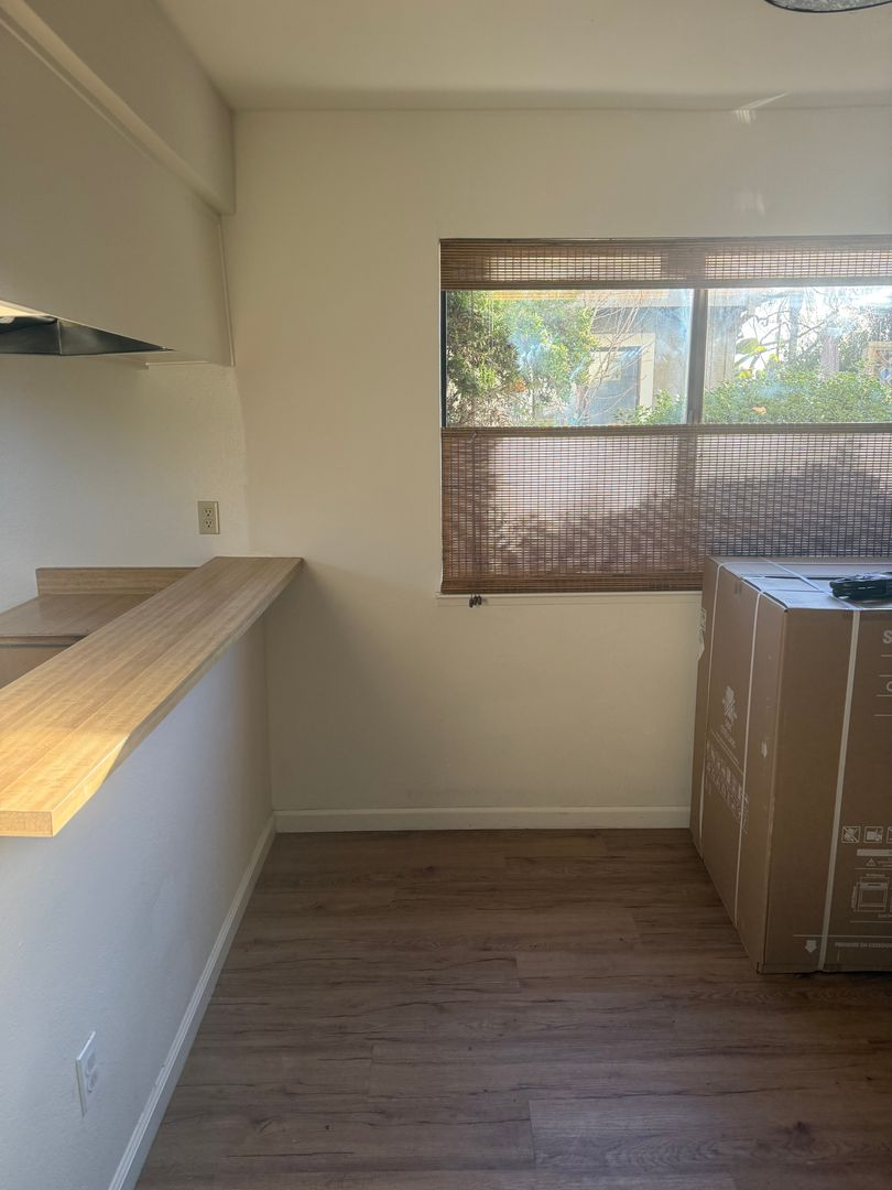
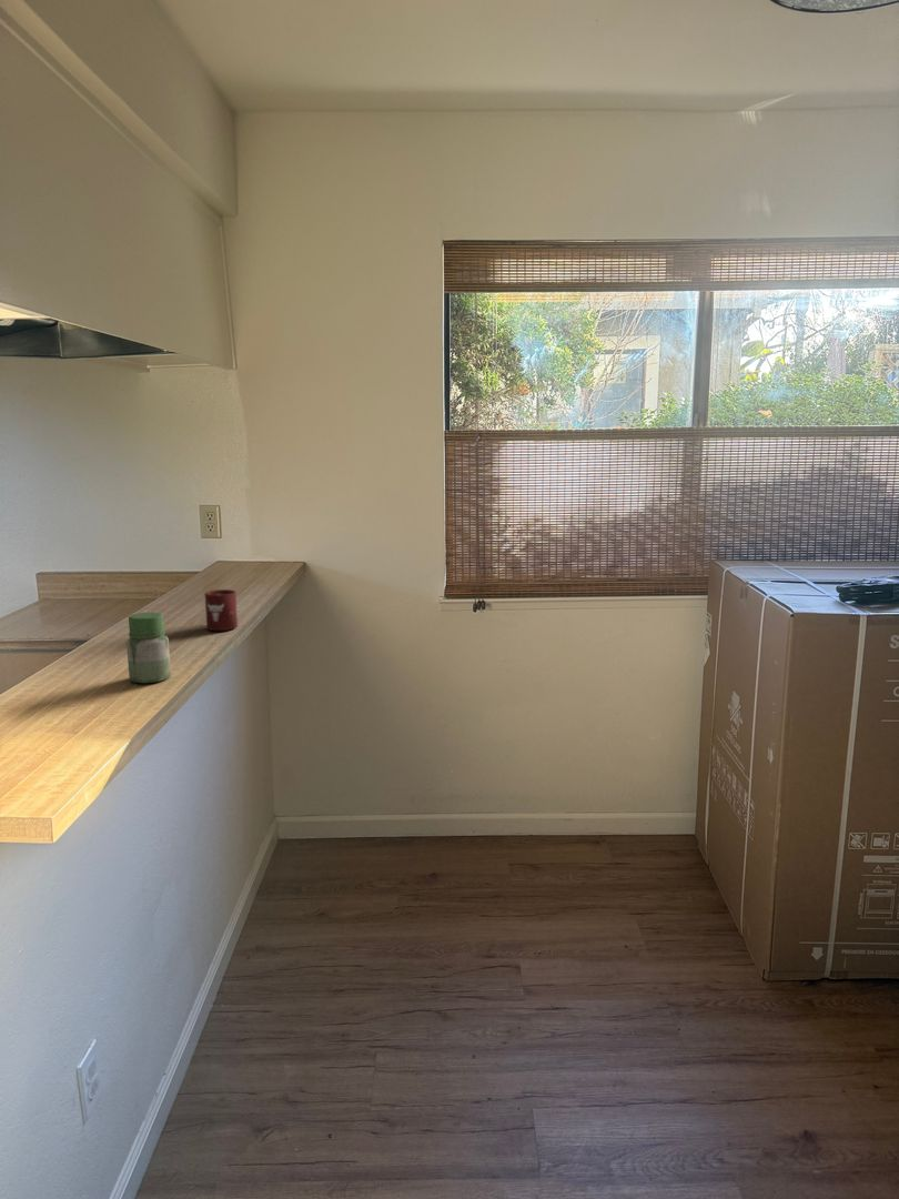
+ jar (148, 646)
+ cup (222, 608)
